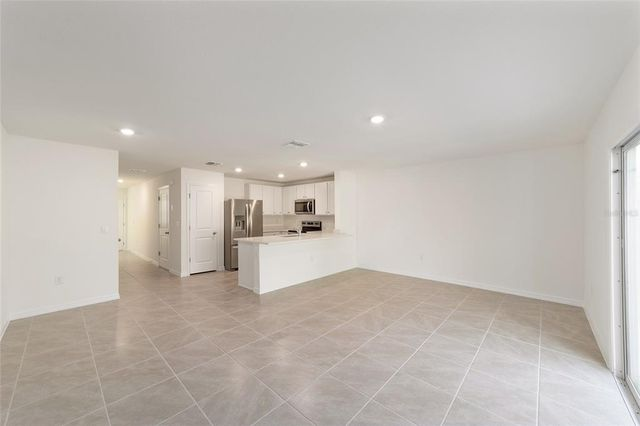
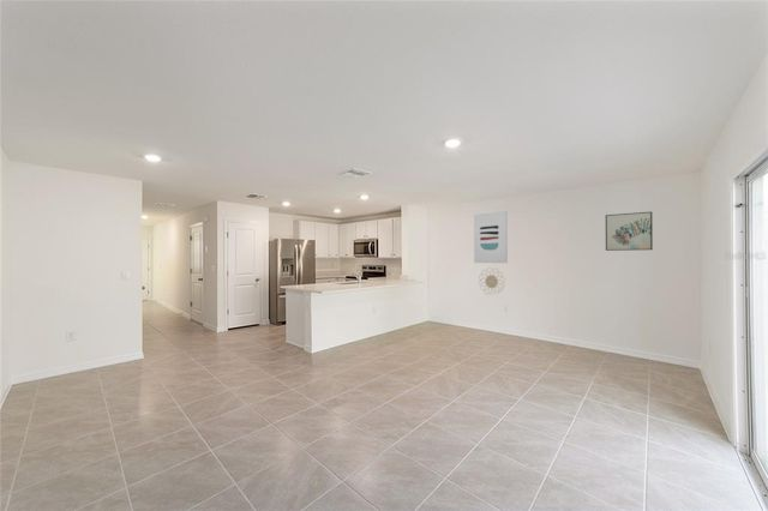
+ wall art (628, 232)
+ wall art (490, 238)
+ decorative wall piece (491, 281)
